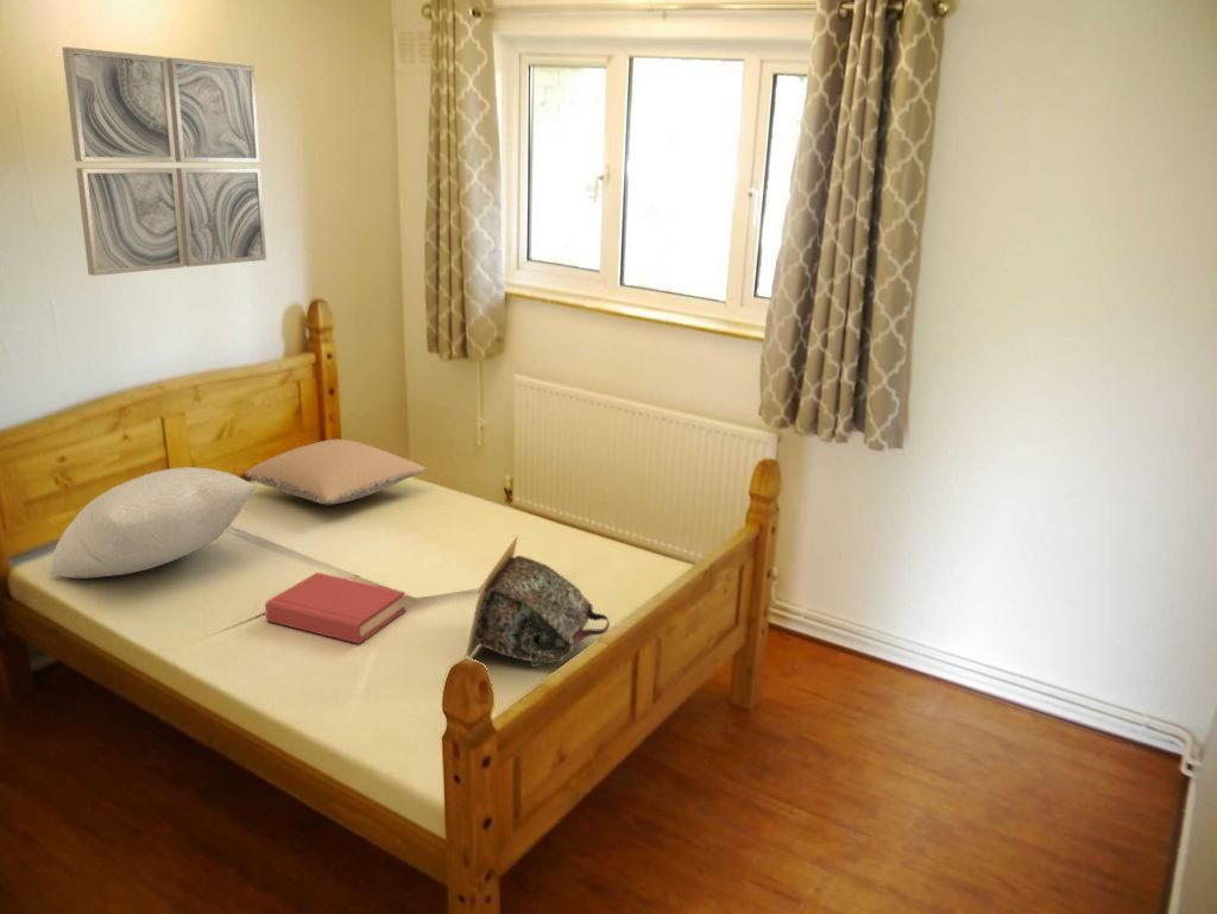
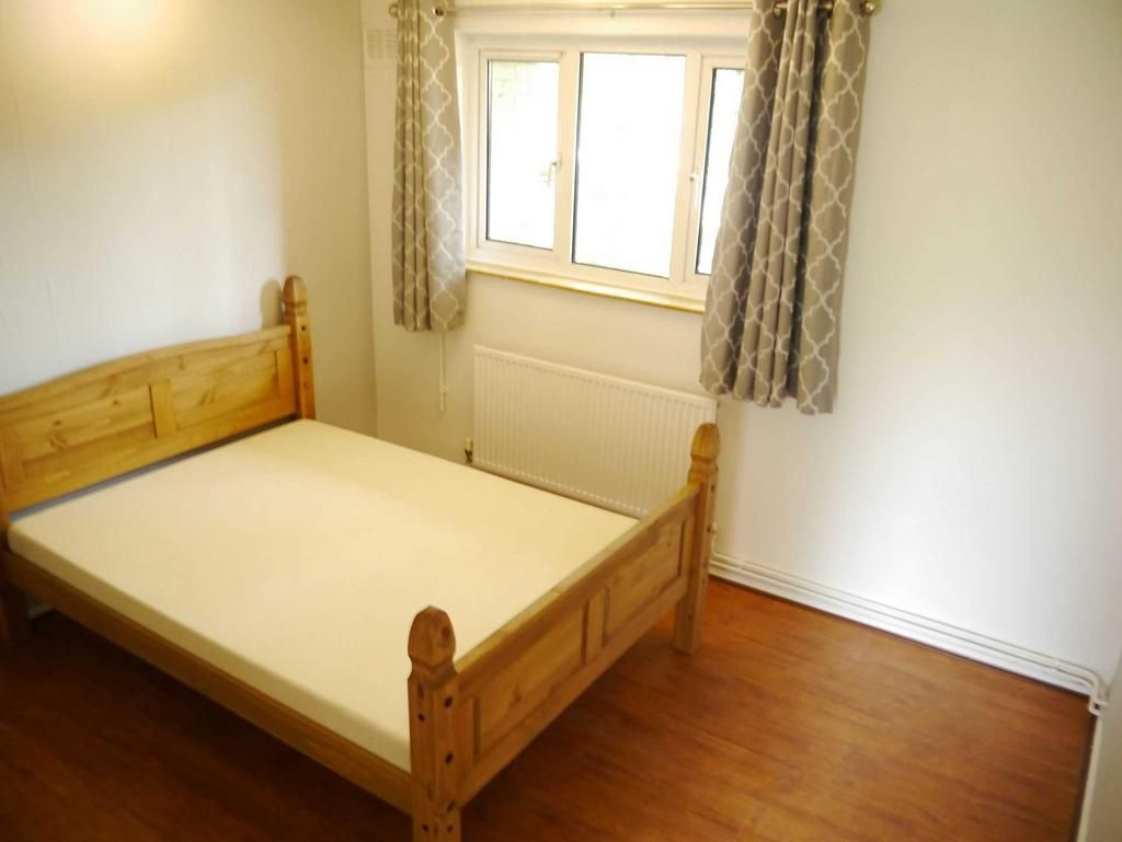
- tote bag (523, 600)
- pillow (152, 519)
- hardback book (336, 606)
- pillow (336, 471)
- wall art (175, 162)
